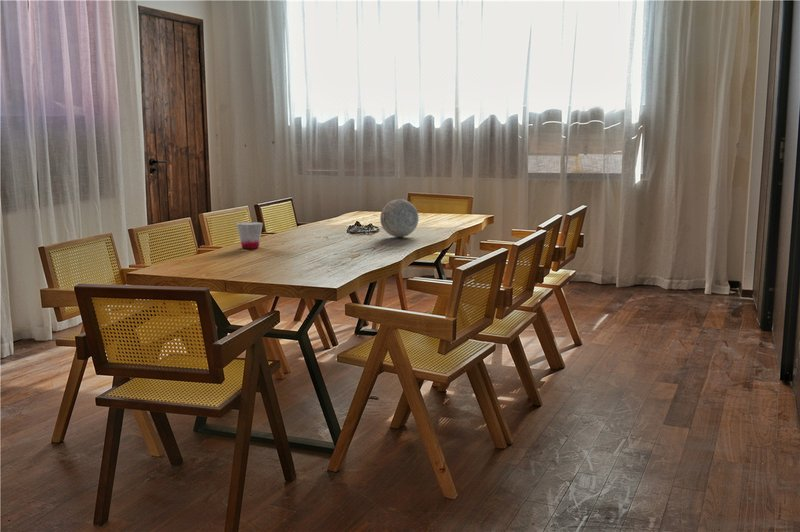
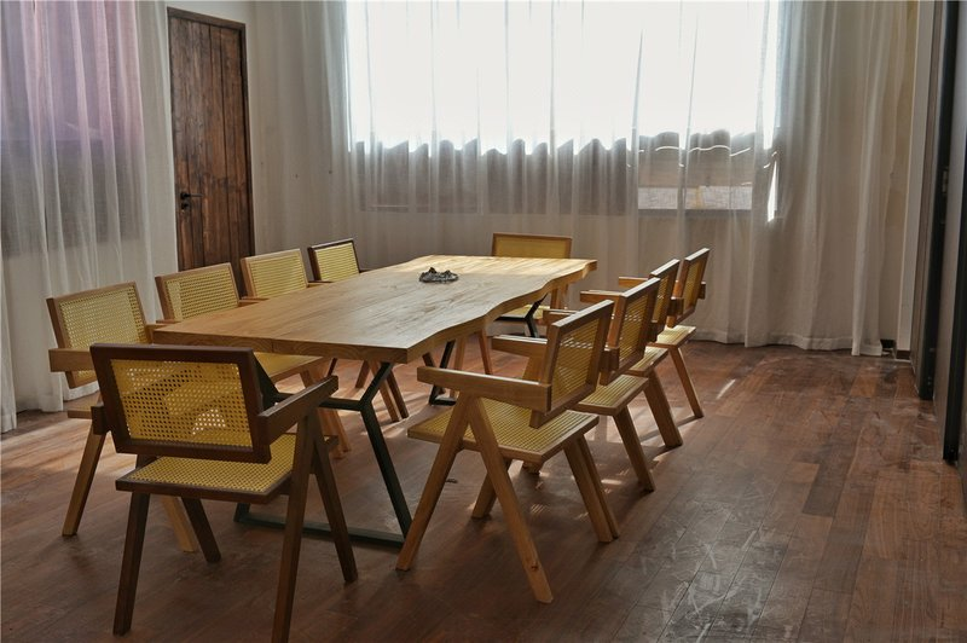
- cup (250, 235)
- decorative orb (399, 218)
